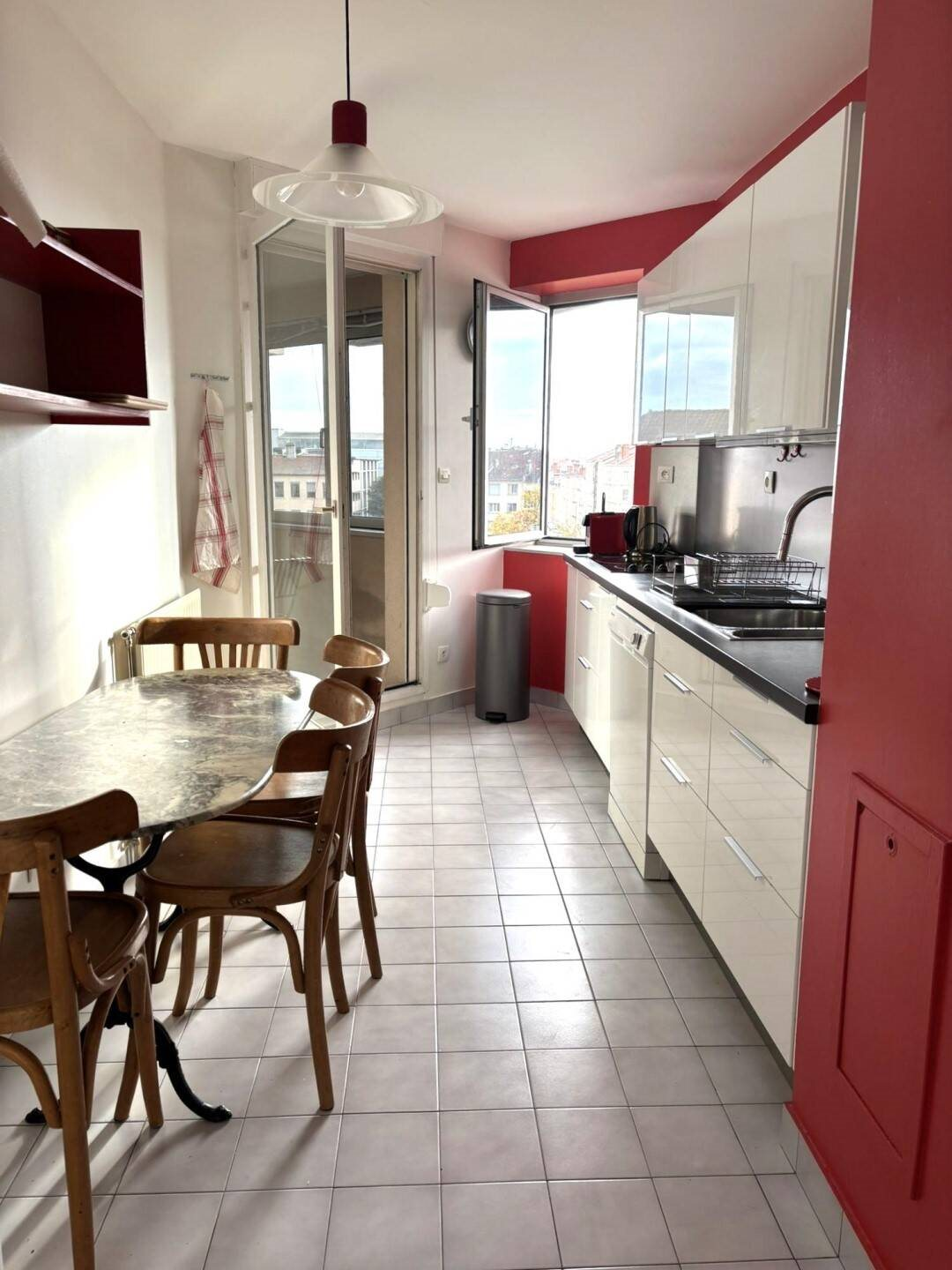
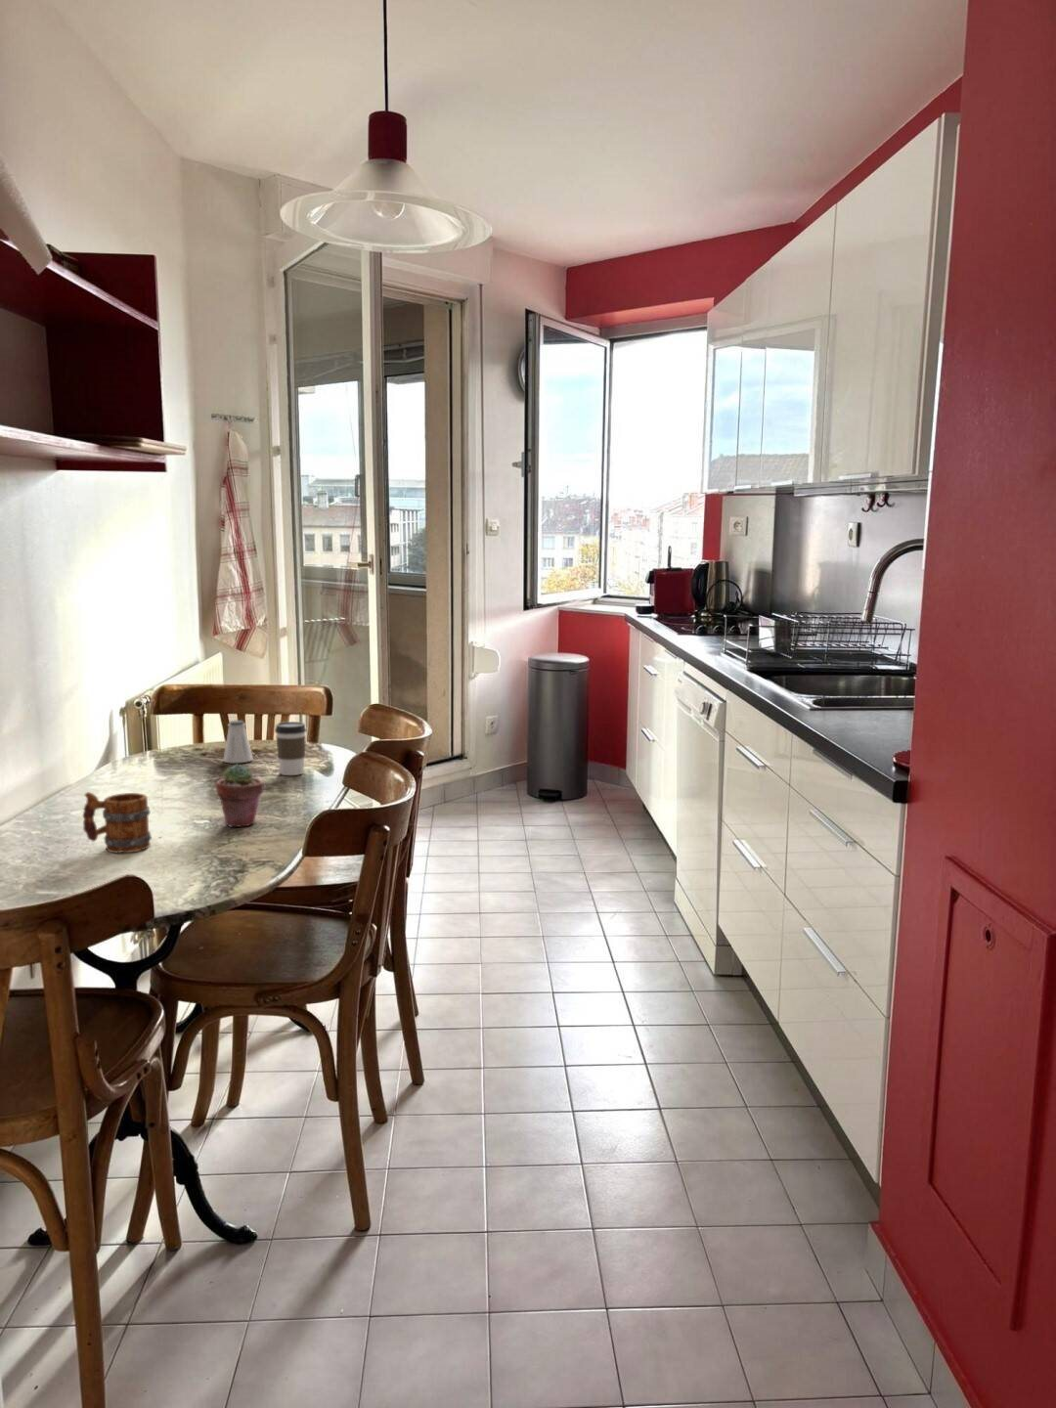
+ potted succulent (240, 793)
+ mug (116, 819)
+ coffee cup (291, 748)
+ saltshaker (236, 741)
